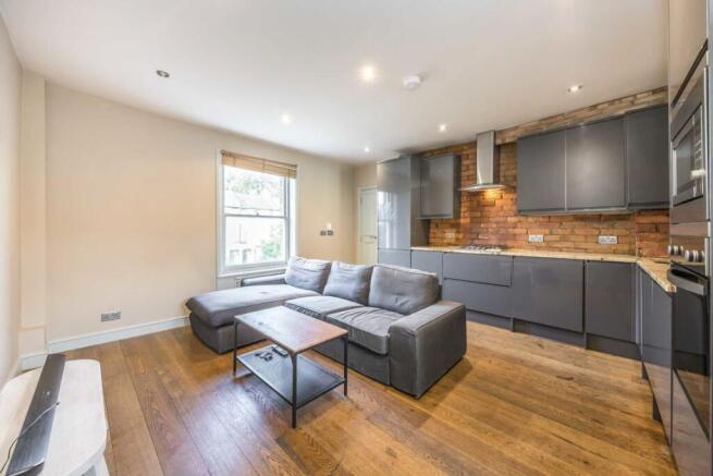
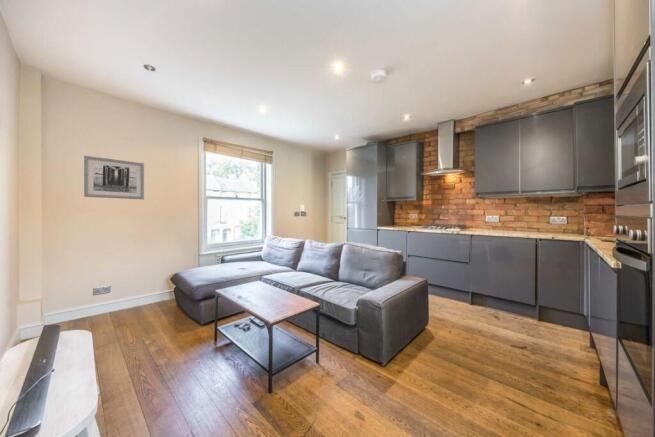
+ wall art (116, 179)
